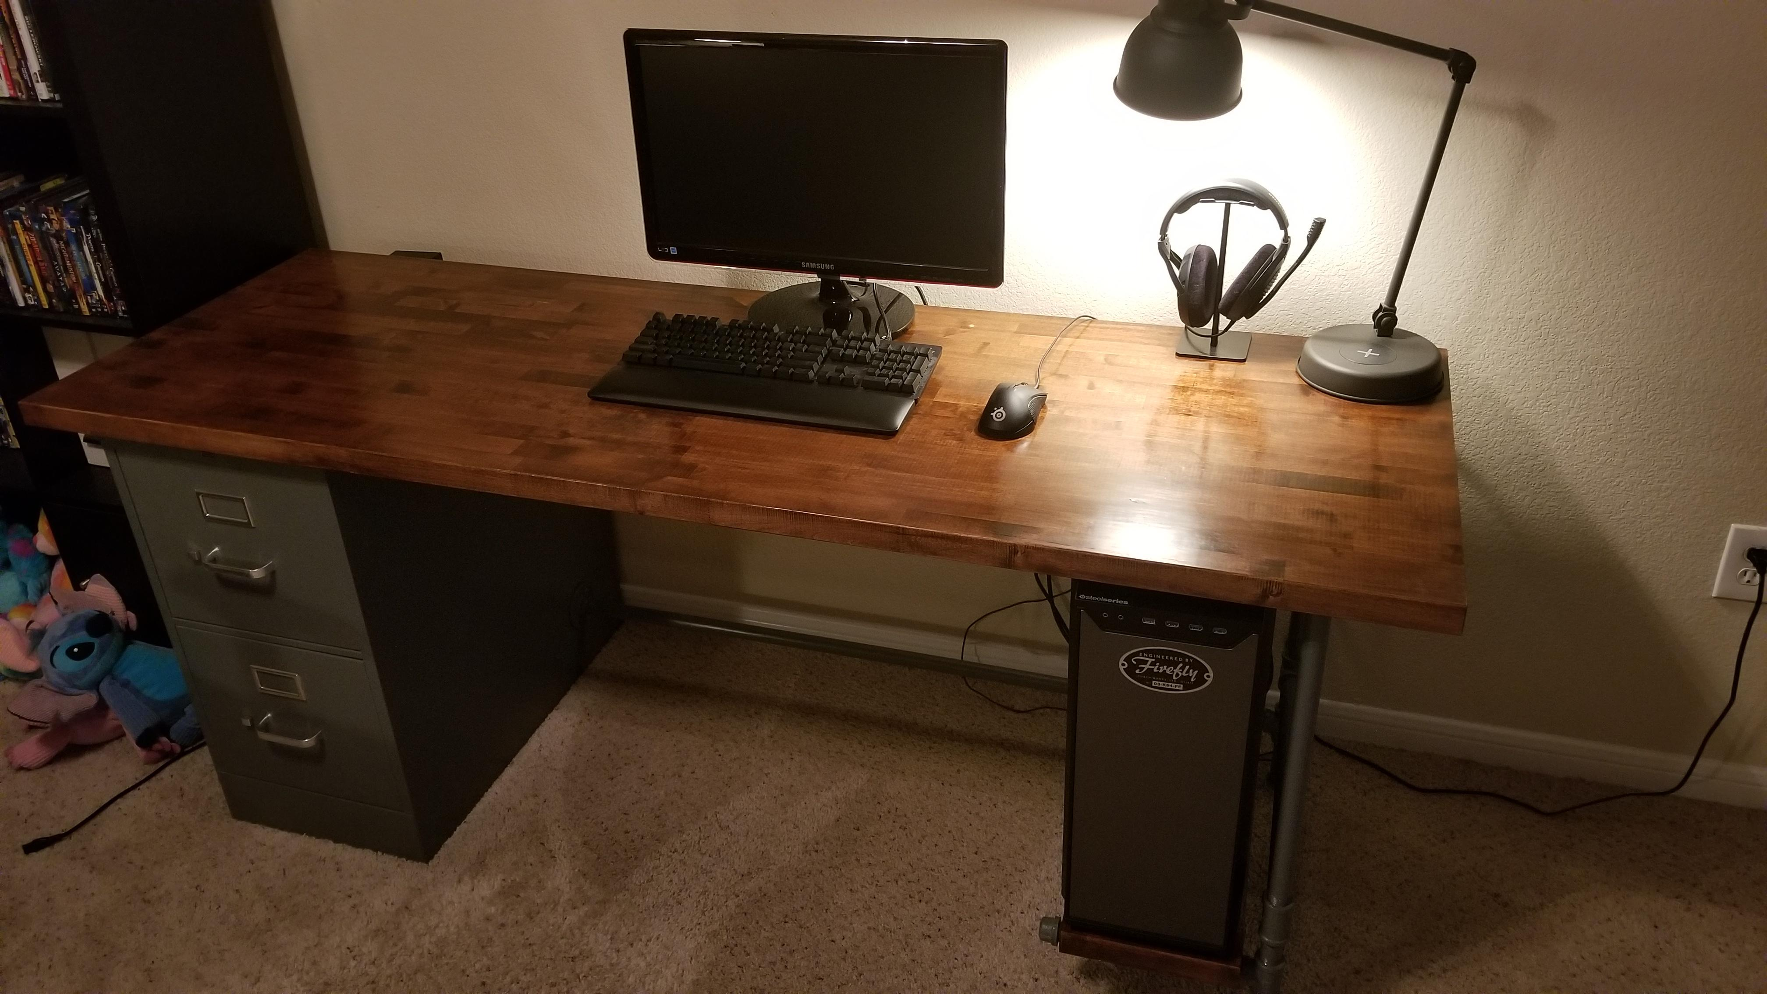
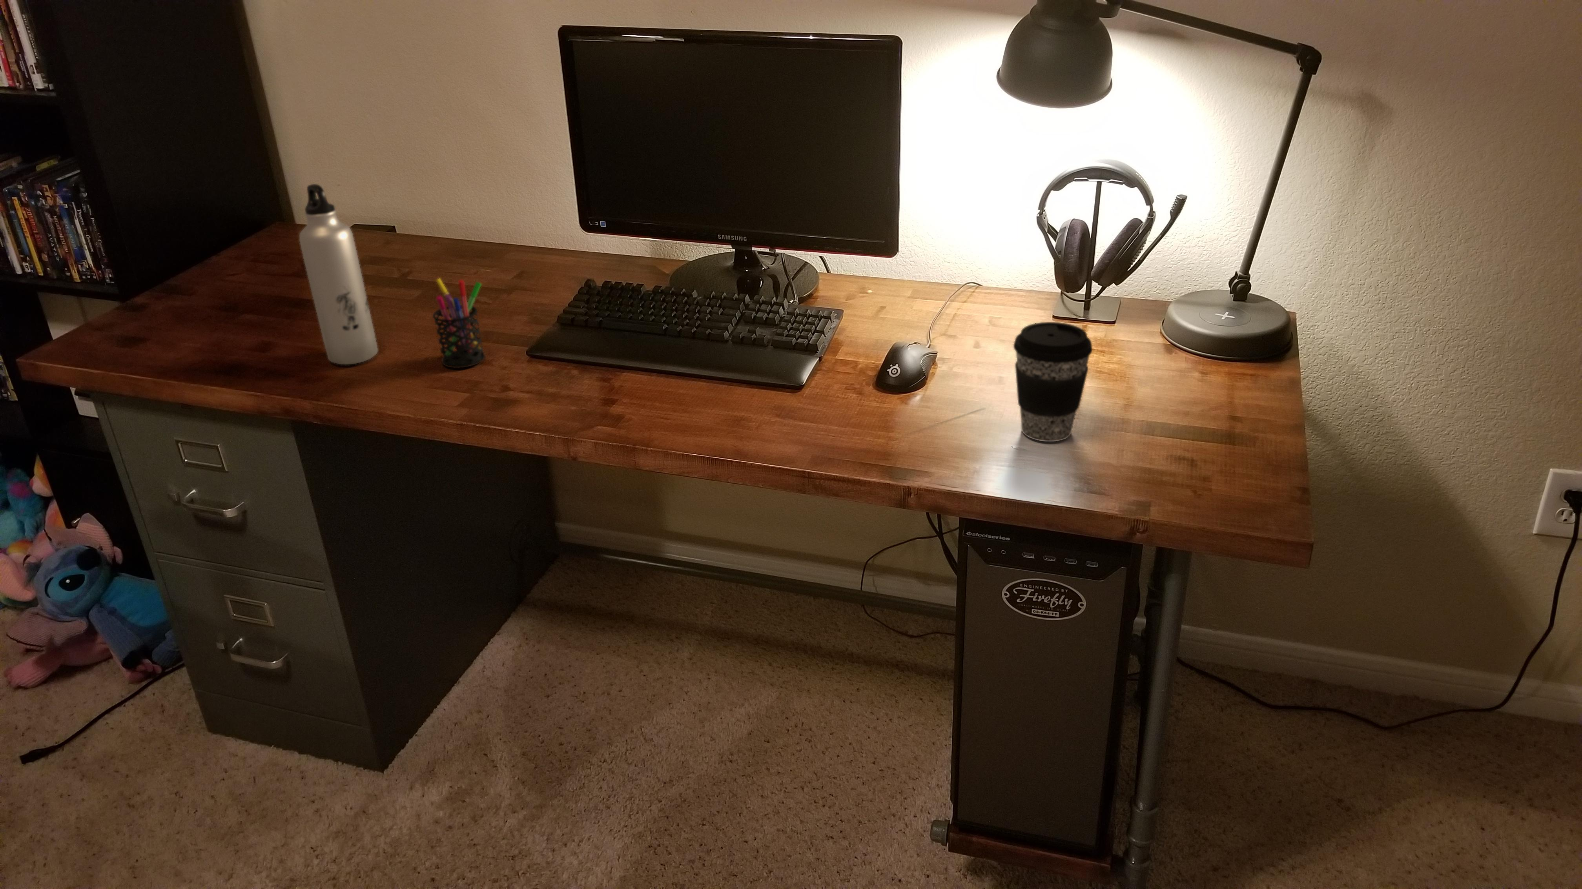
+ water bottle (335, 274)
+ coffee cup (1050, 383)
+ pen holder (462, 317)
